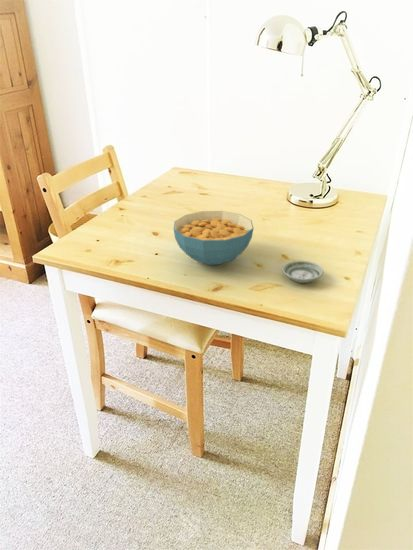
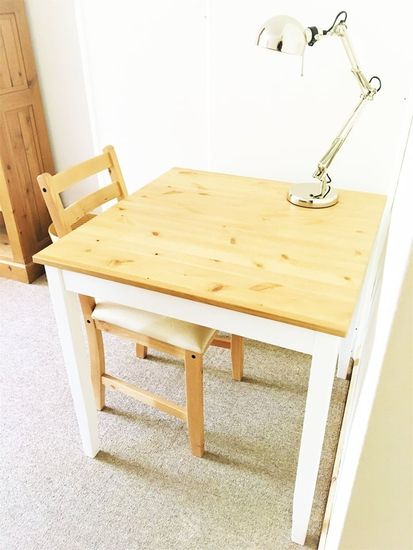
- cereal bowl (213, 242)
- saucer (301, 273)
